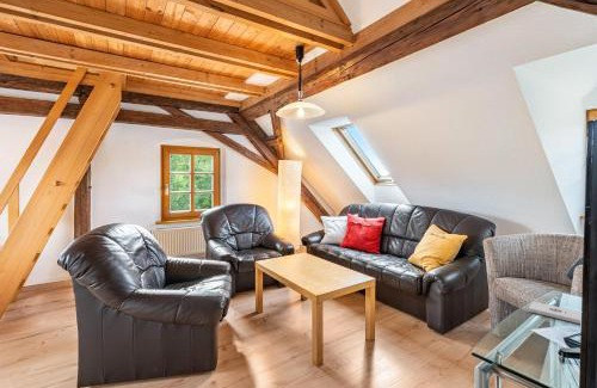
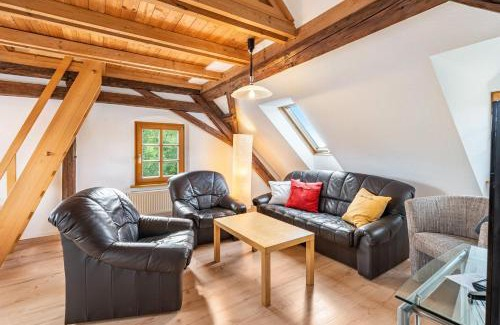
- notepad (556, 312)
